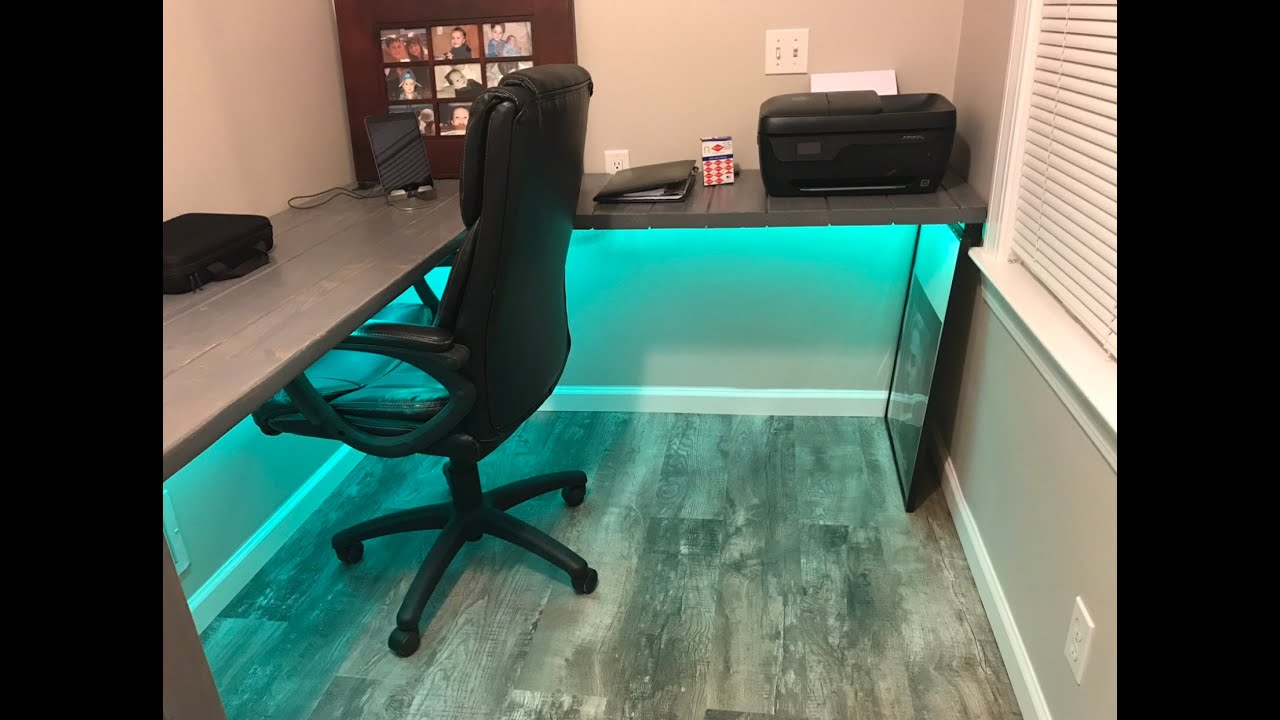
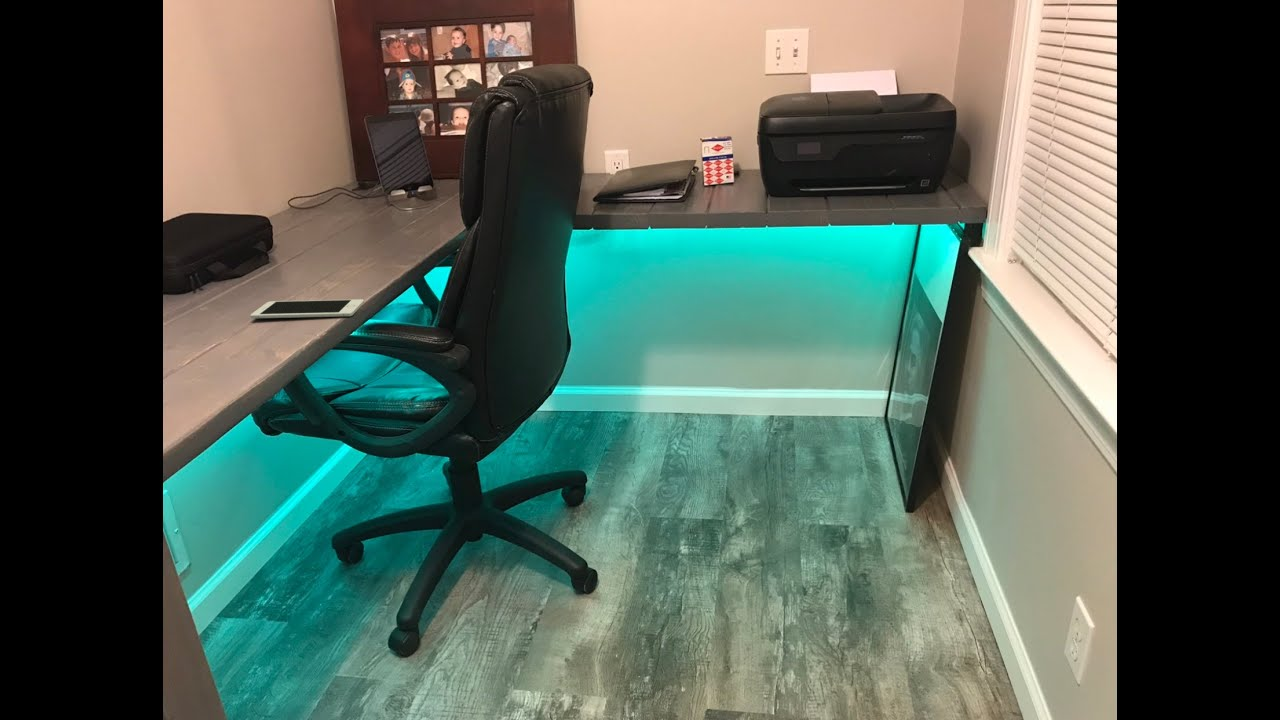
+ cell phone (308, 308)
